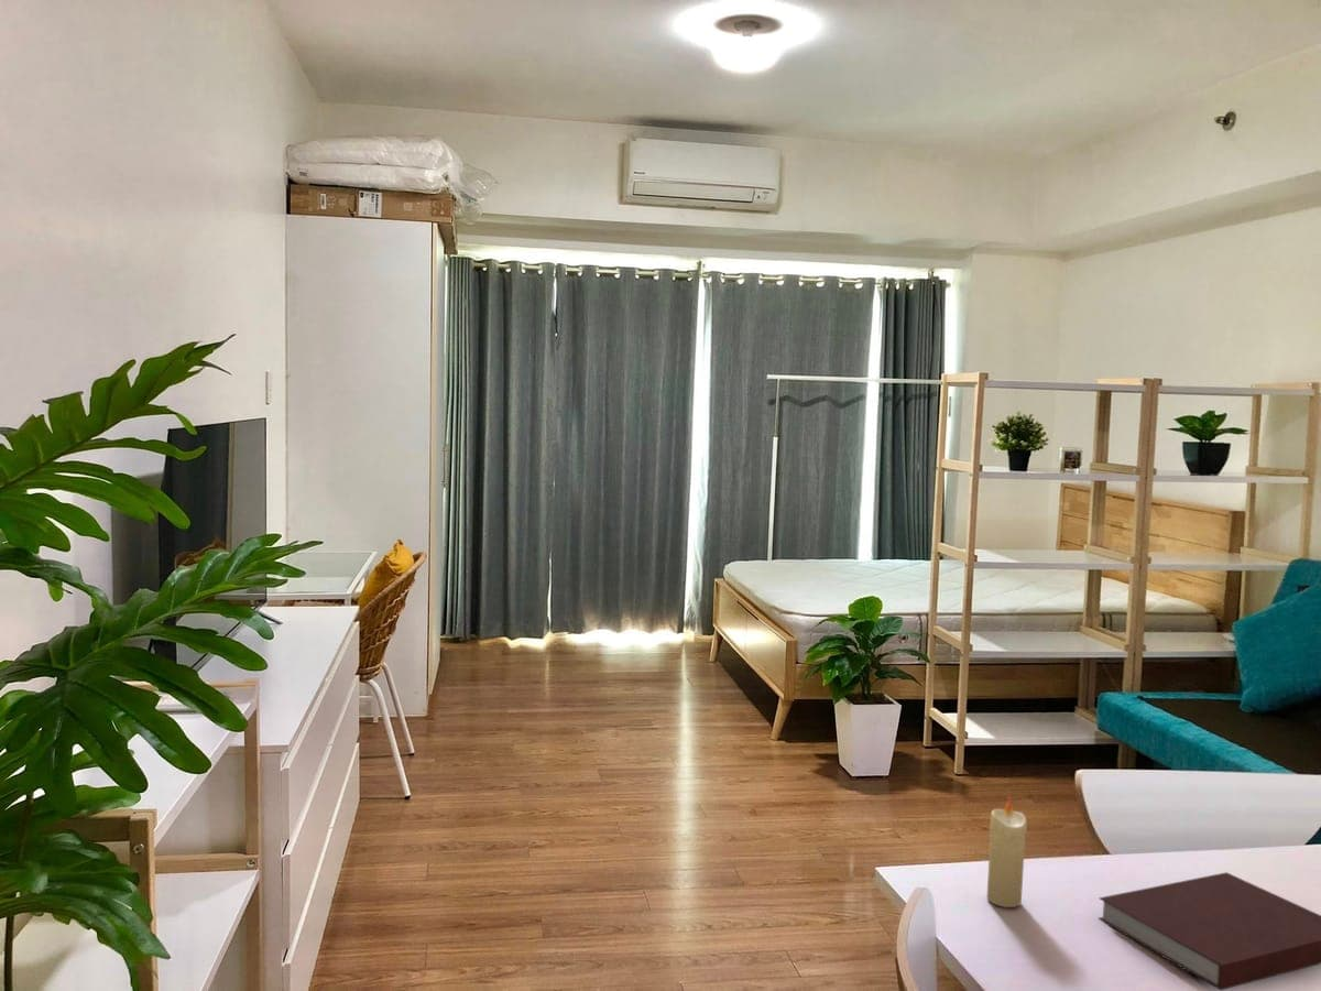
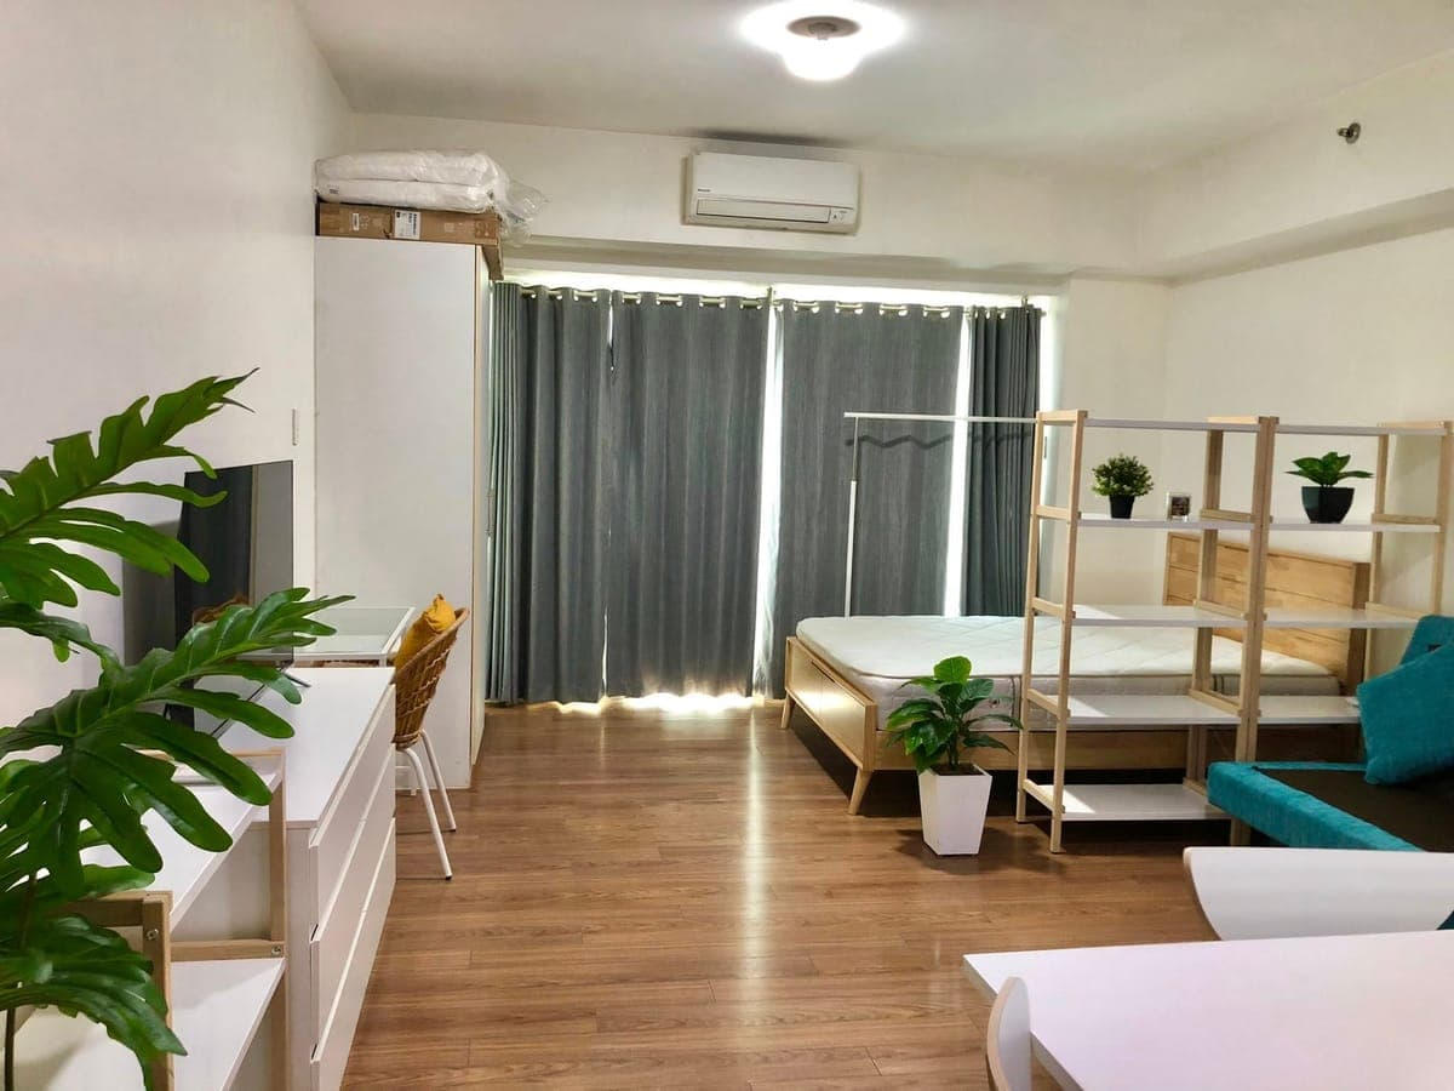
- candle (1007, 848)
- notebook (1224, 925)
